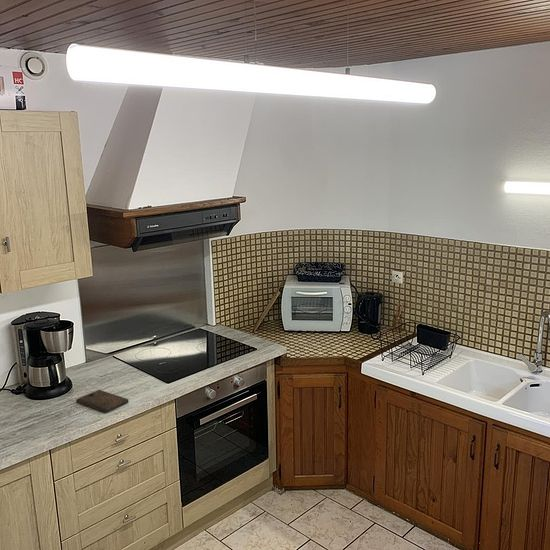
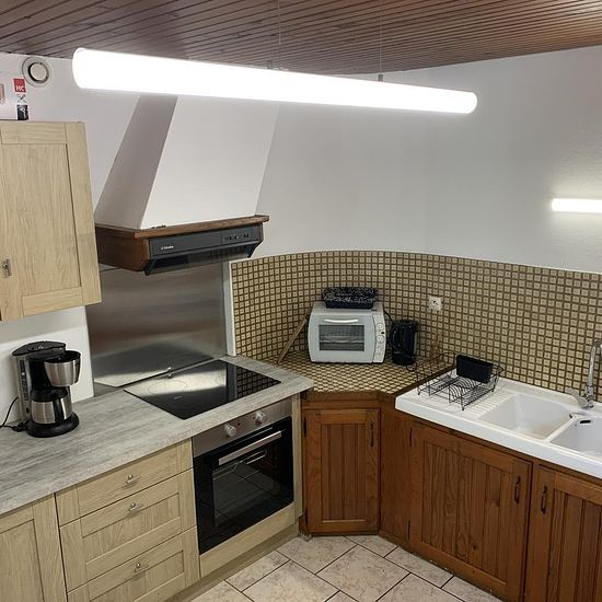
- cutting board (102, 400)
